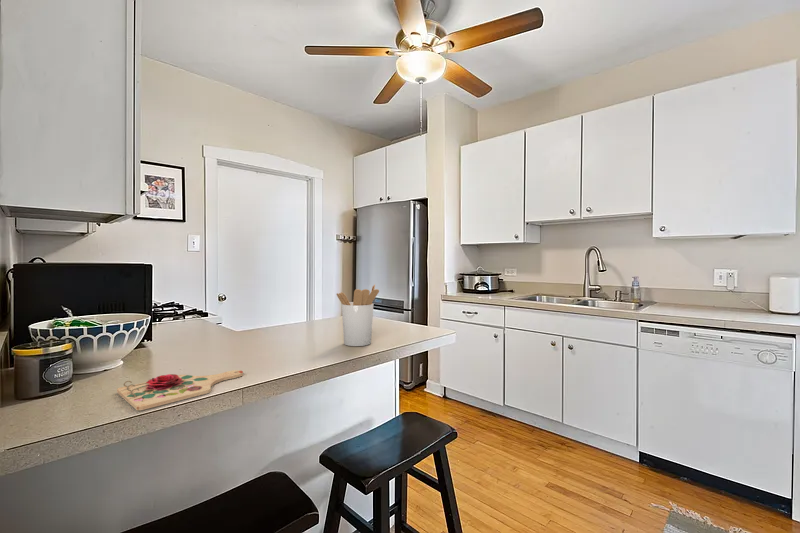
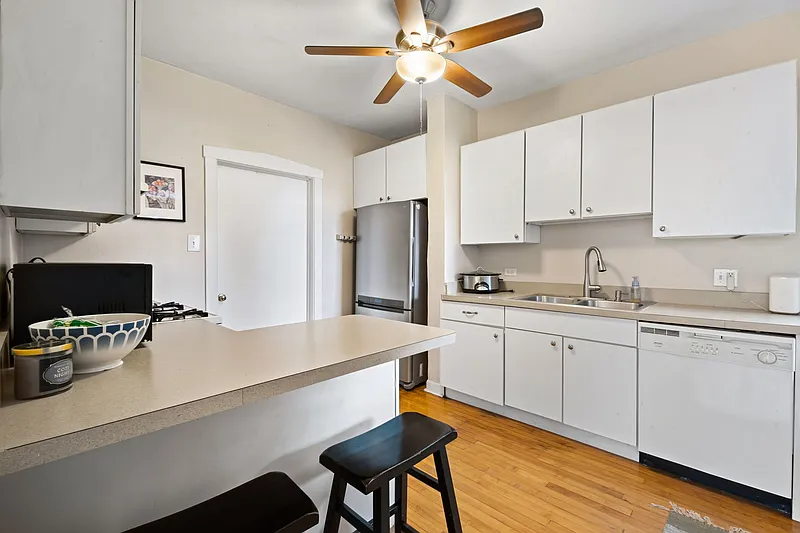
- utensil holder (360, 314)
- cutting board (190, 379)
